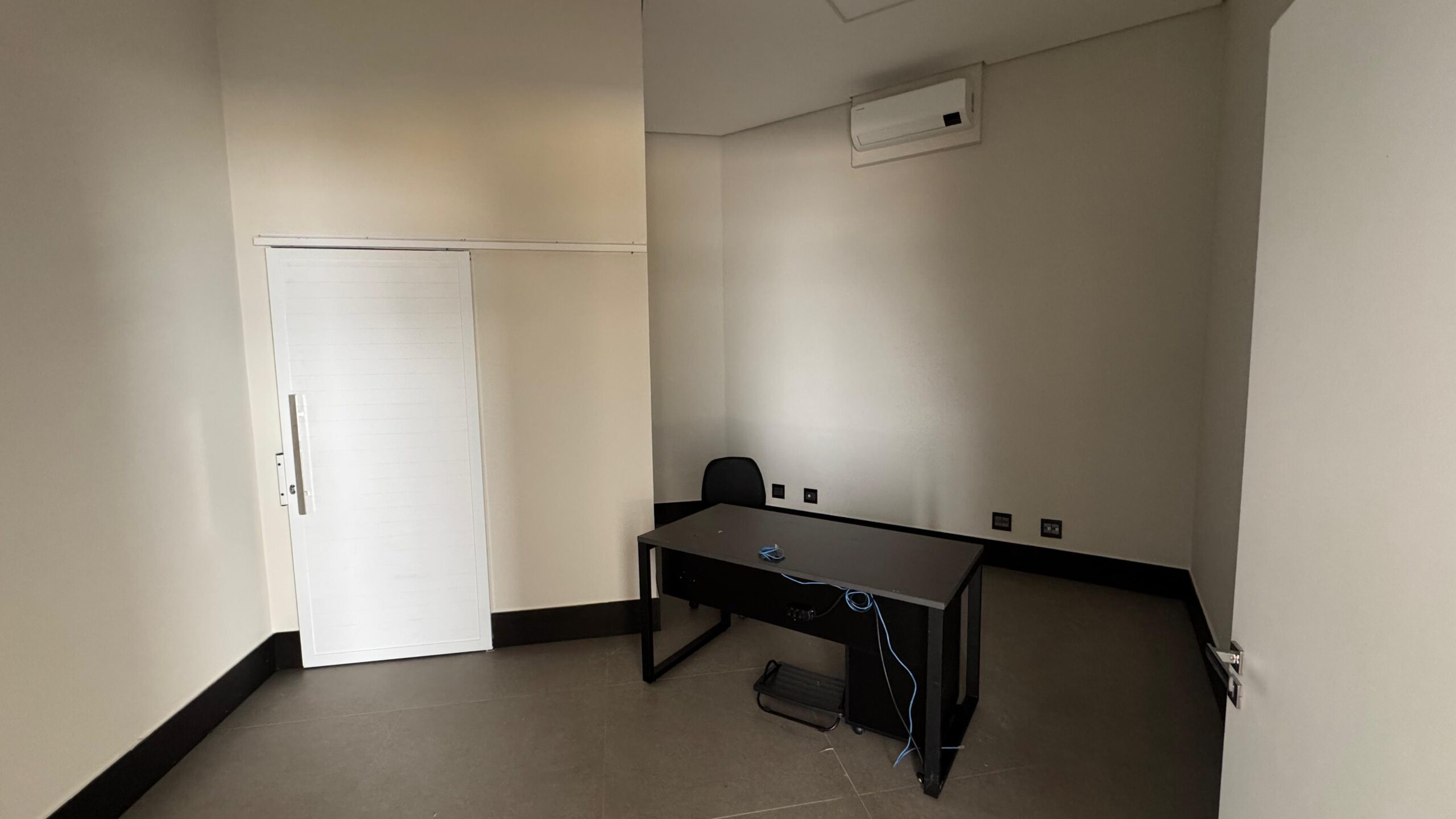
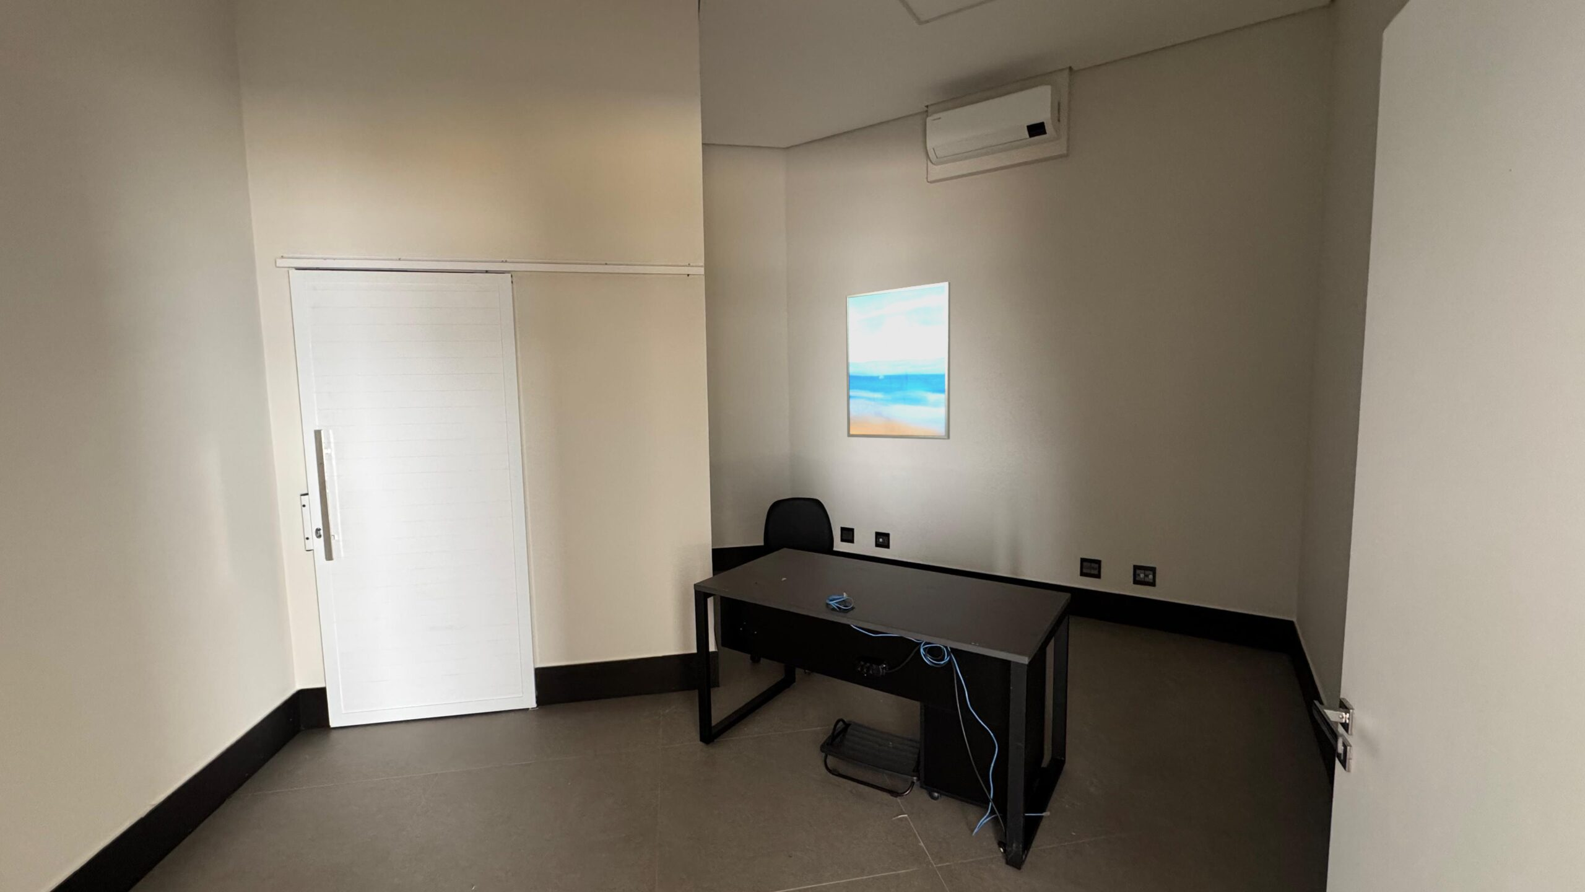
+ wall art (895, 364)
